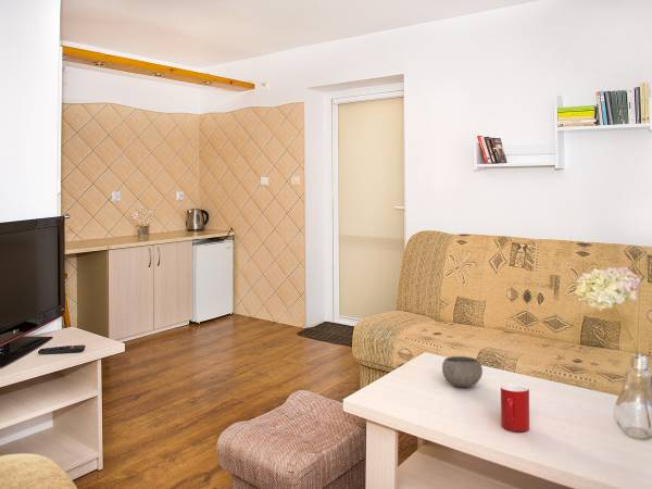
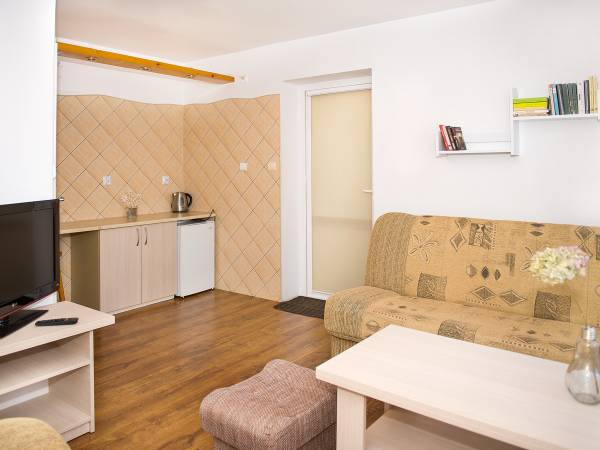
- cup (512, 409)
- ceramic bowl (462, 372)
